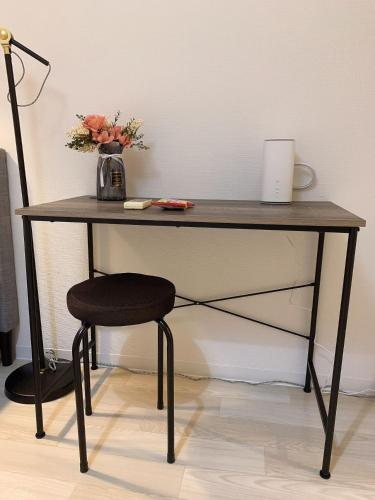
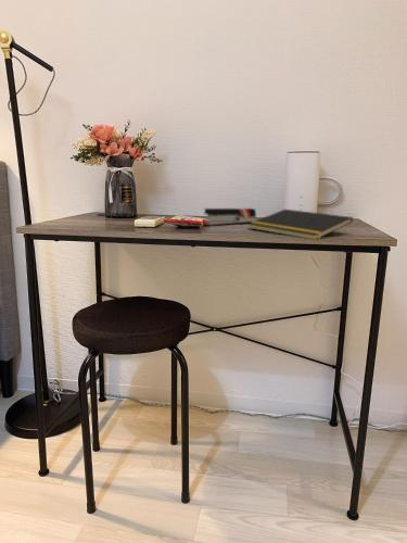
+ stapler (230, 215)
+ notepad (298, 223)
